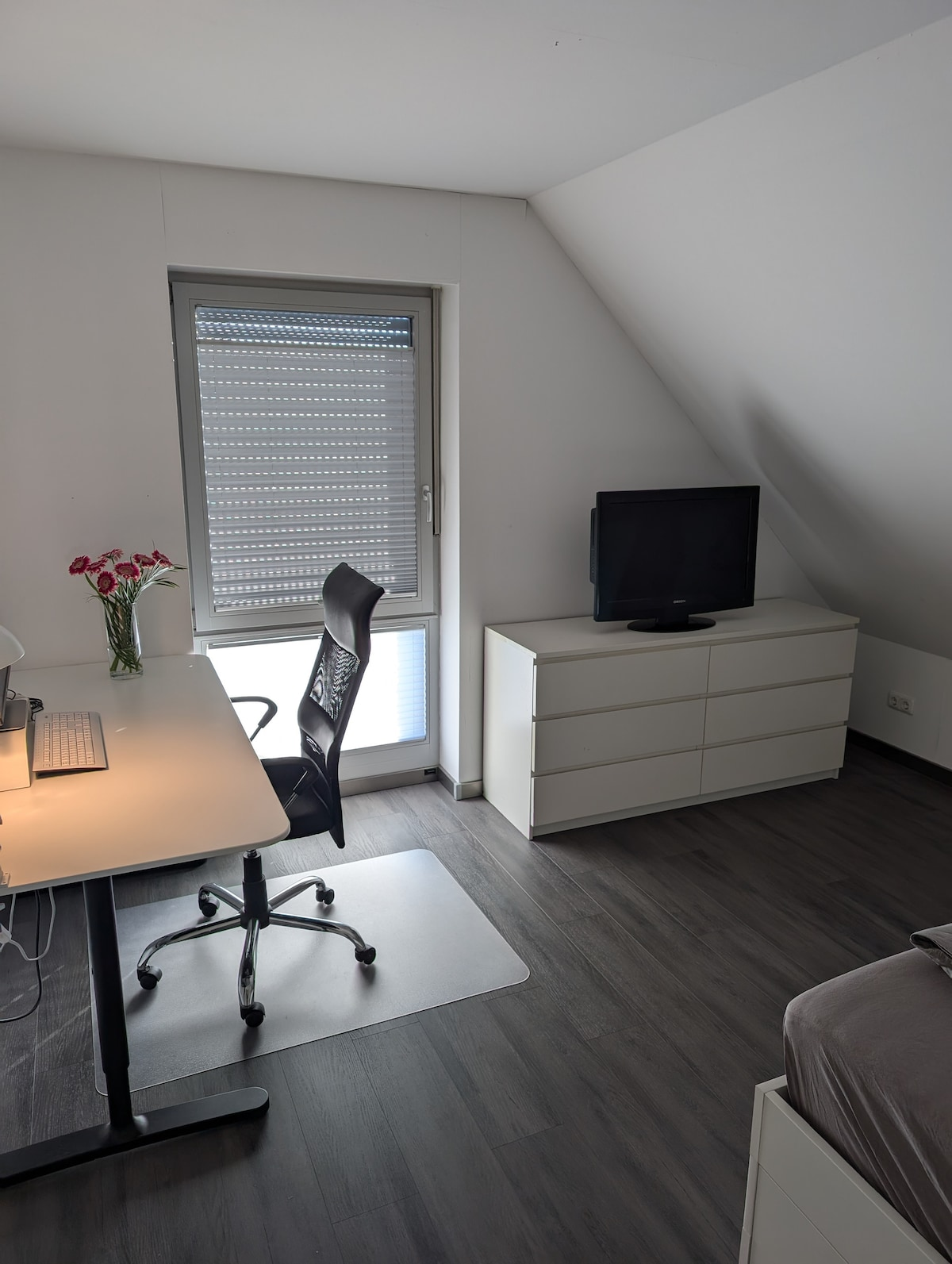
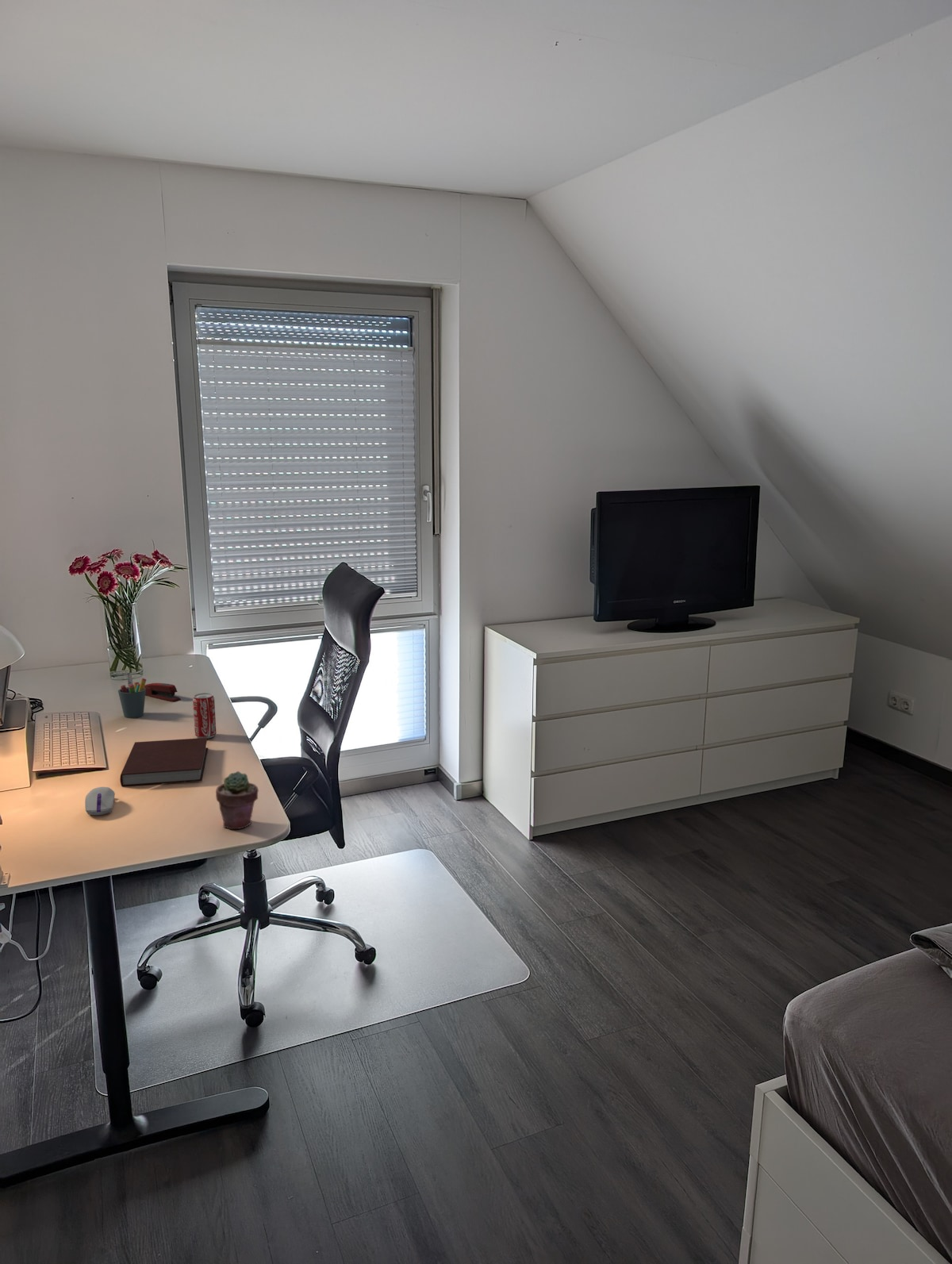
+ beverage can (204, 716)
+ potted succulent (236, 798)
+ computer mouse (100, 798)
+ notebook (166, 760)
+ pen holder (132, 695)
+ stapler (159, 690)
